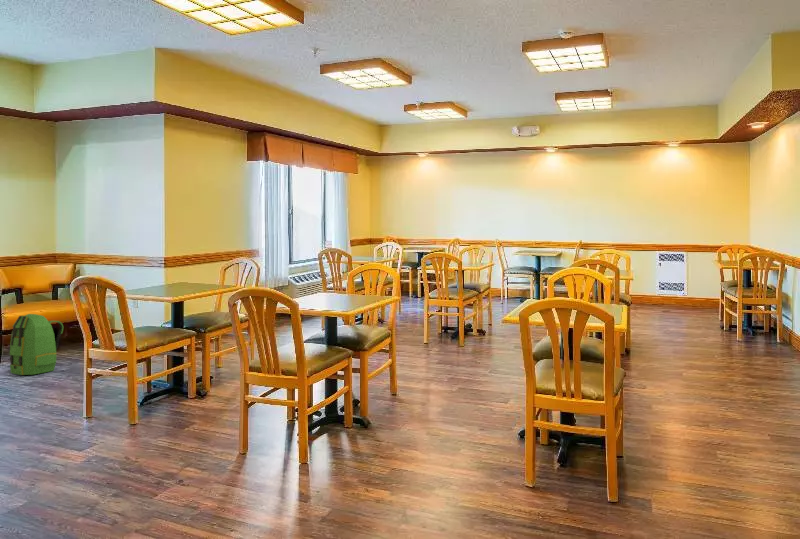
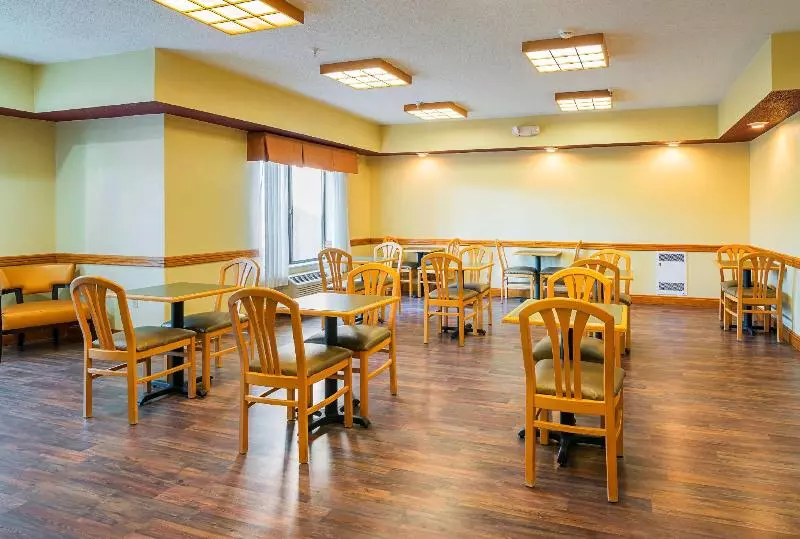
- backpack (35, 342)
